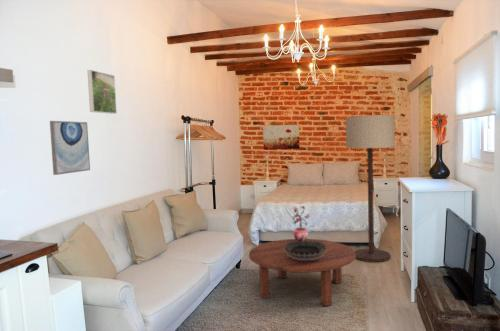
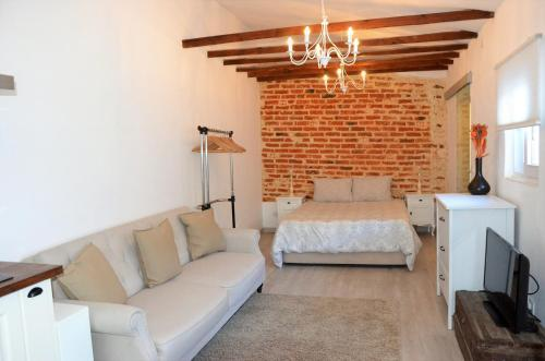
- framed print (102, 92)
- potted plant (300, 223)
- decorative bowl (305, 251)
- wall art (281, 137)
- wall art (71, 147)
- floor lamp (370, 187)
- coffee table (302, 270)
